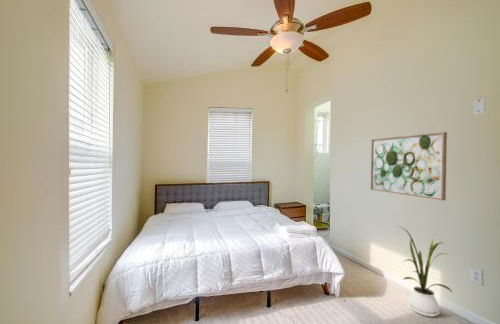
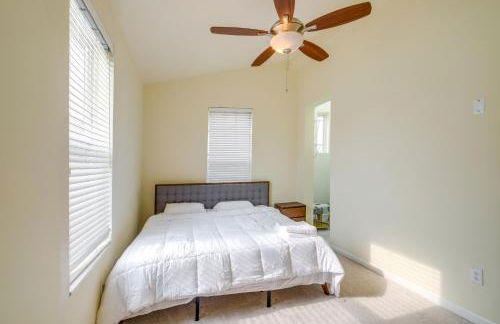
- house plant (421, 269)
- wall art (402, 165)
